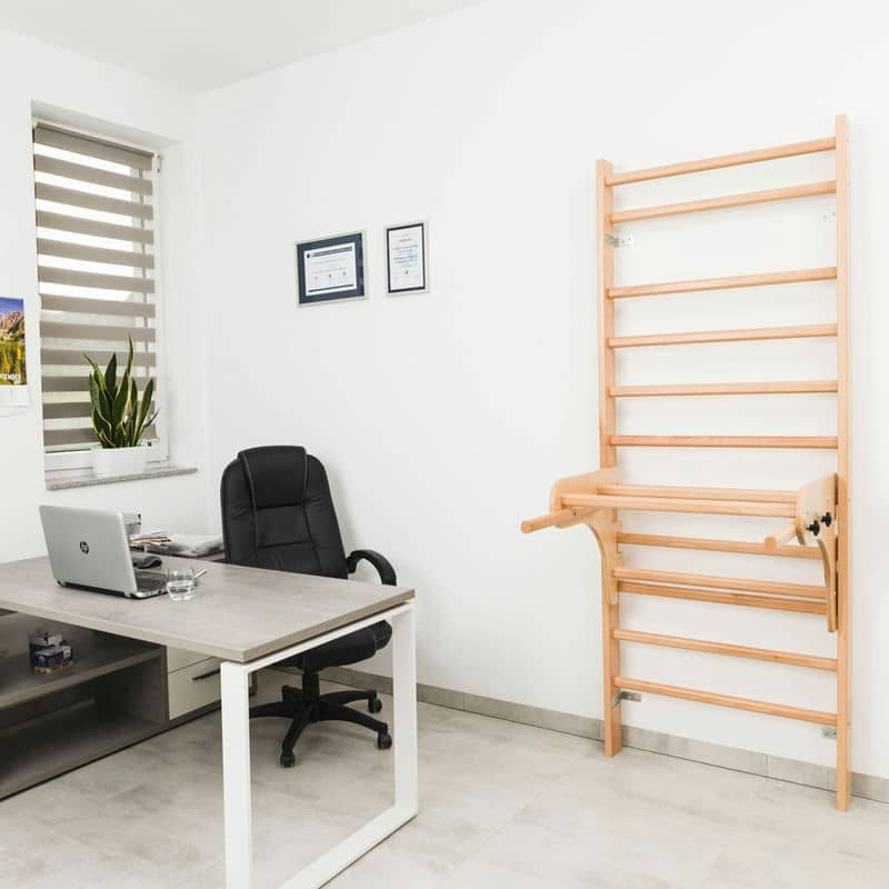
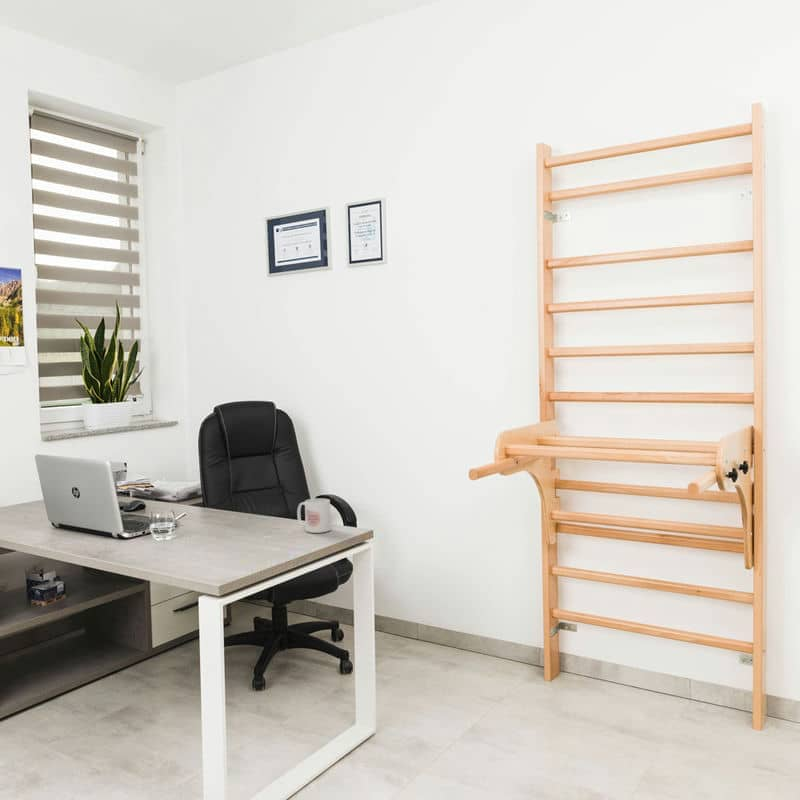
+ mug (313, 514)
